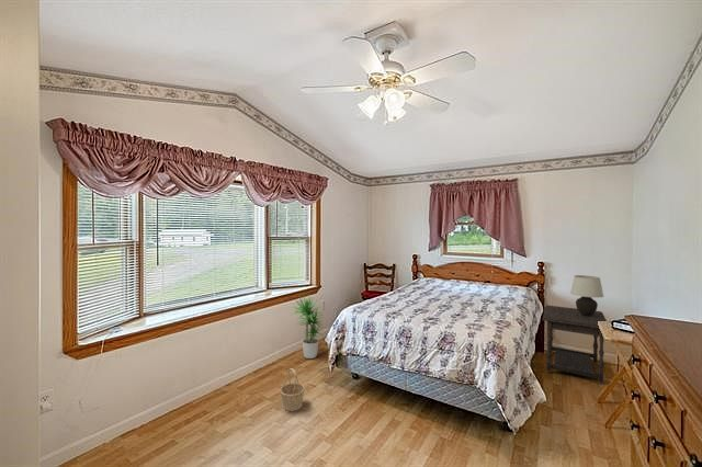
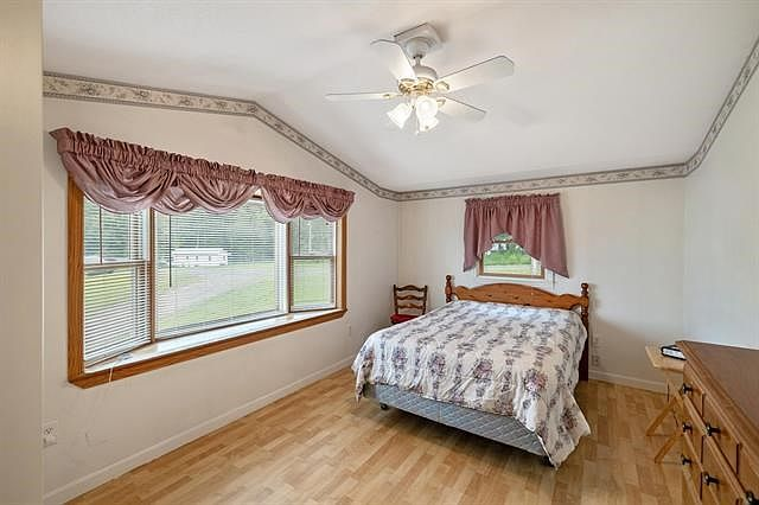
- basket (292, 387)
- table lamp (586, 295)
- potted plant (307, 326)
- side table (576, 332)
